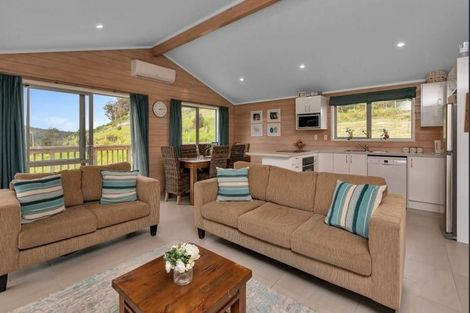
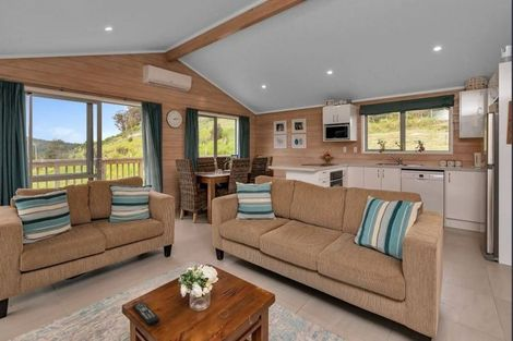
+ remote control (145, 313)
